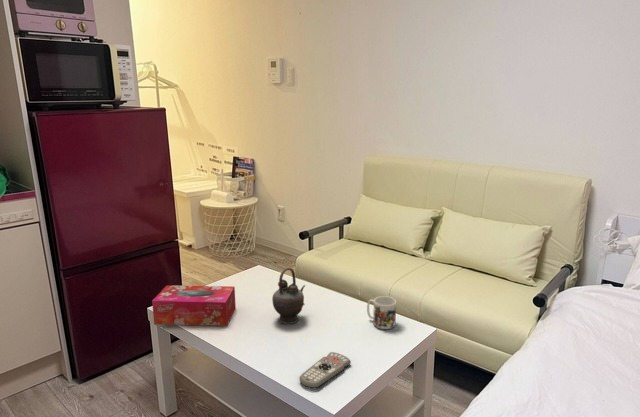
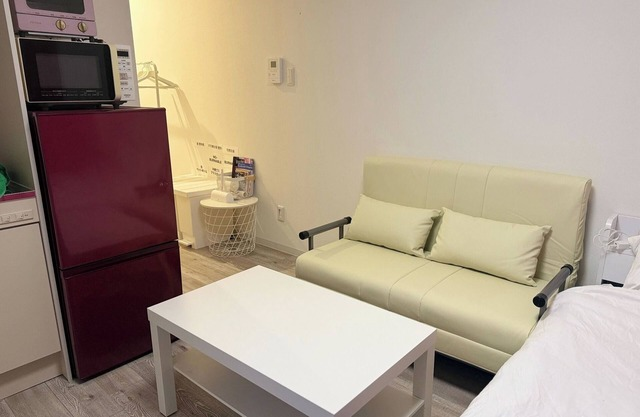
- remote control (324, 370)
- tissue box (195, 304)
- mug (380, 311)
- teapot (291, 293)
